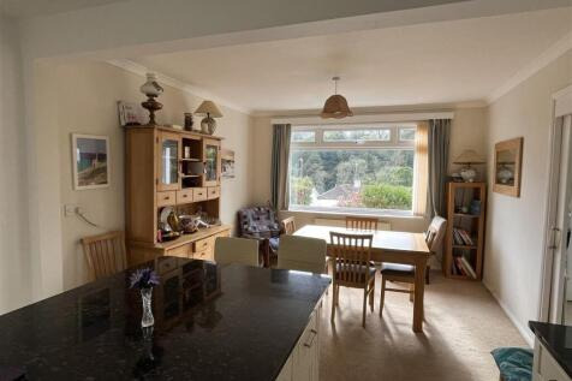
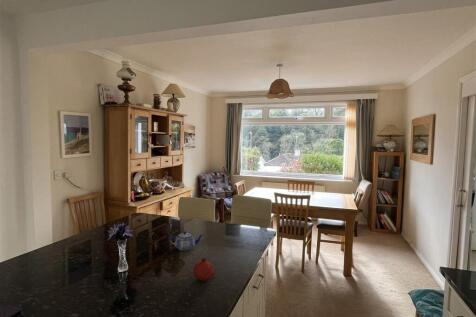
+ fruit (203, 268)
+ teapot (186, 239)
